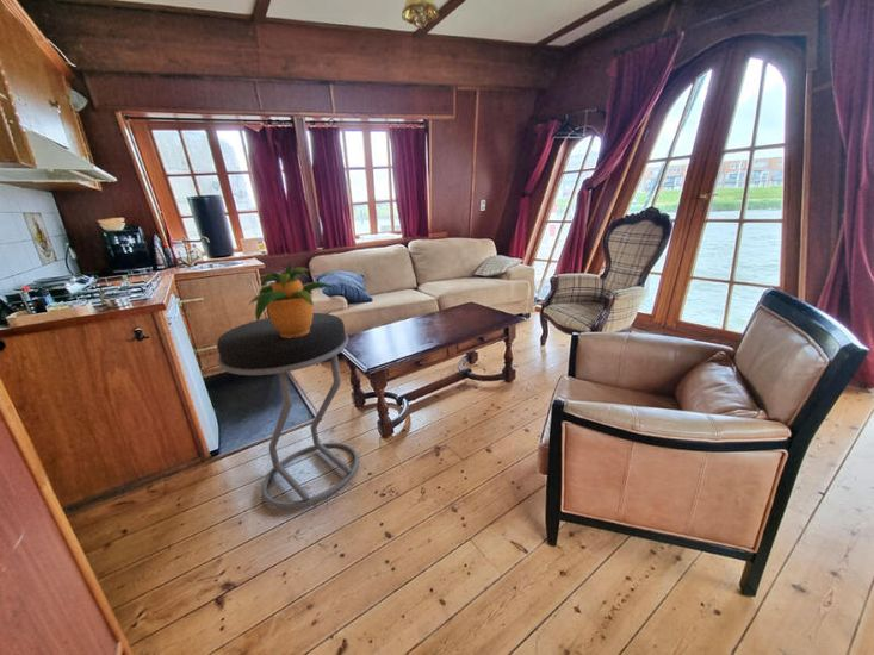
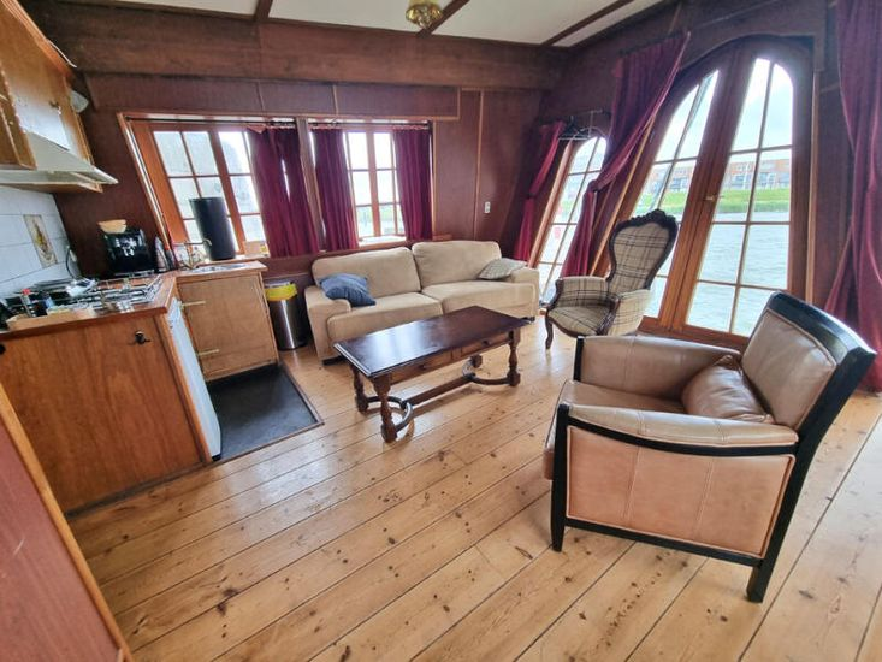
- potted plant (295, 298)
- stool (291, 405)
